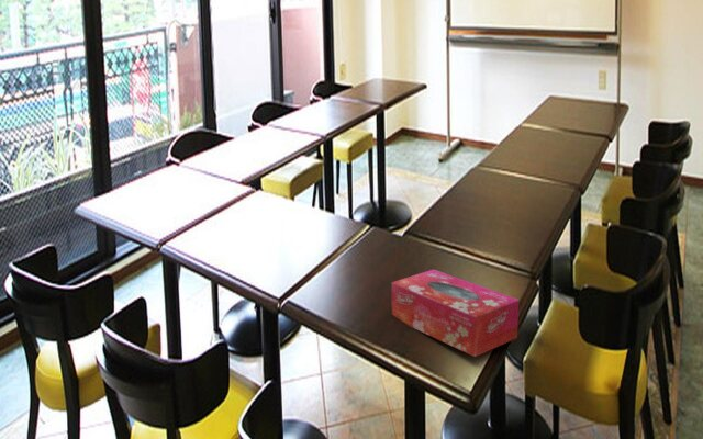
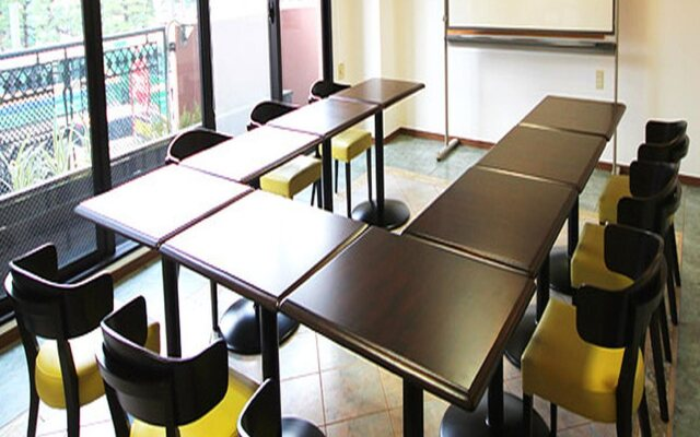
- tissue box (451, 308)
